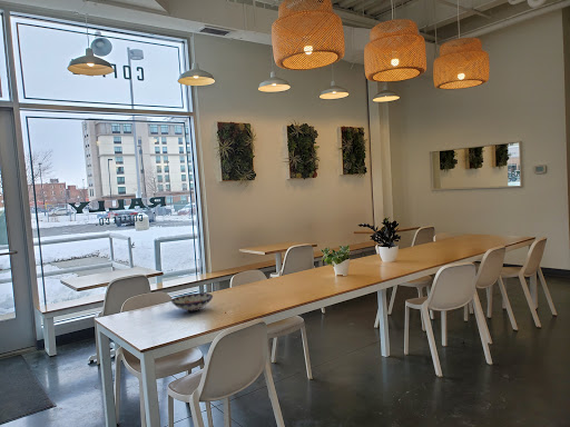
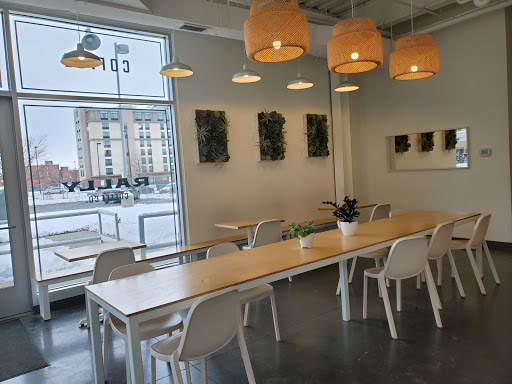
- bowl (193, 304)
